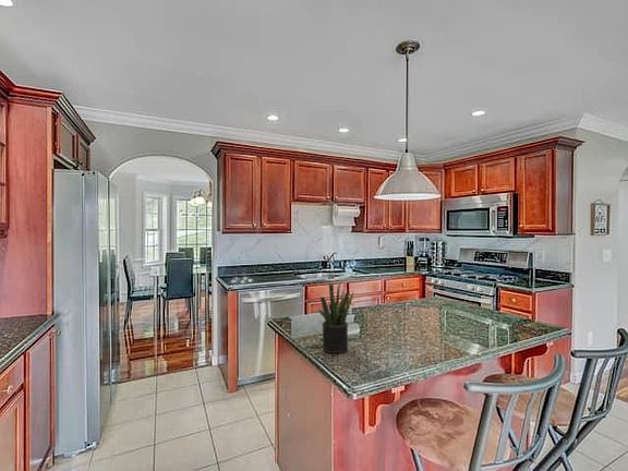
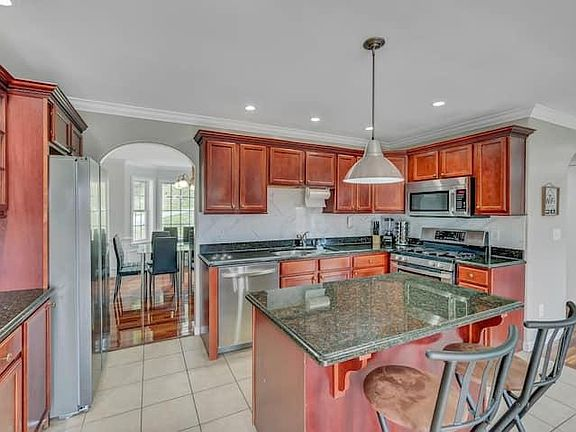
- potted plant (337, 315)
